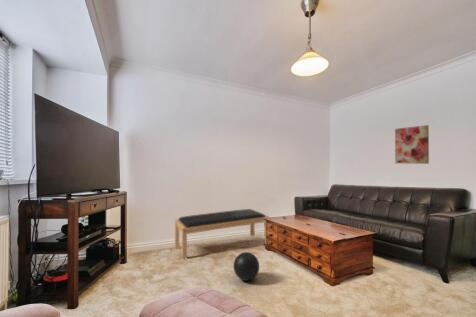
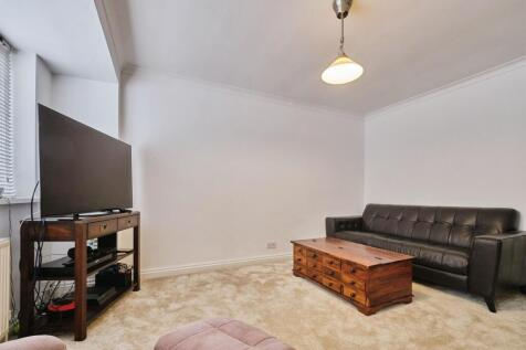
- wall art (410, 145)
- bench (222, 228)
- ball (246, 266)
